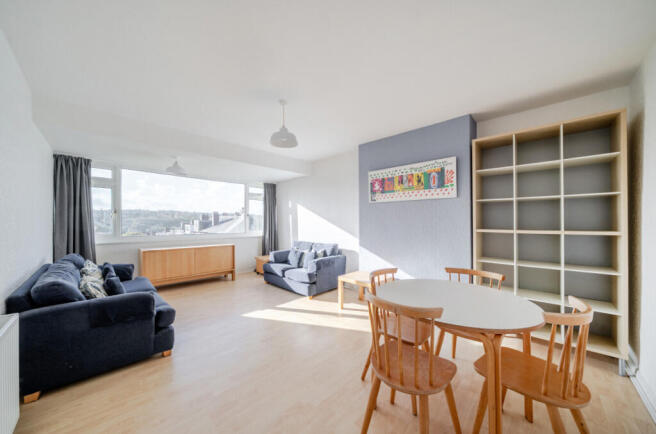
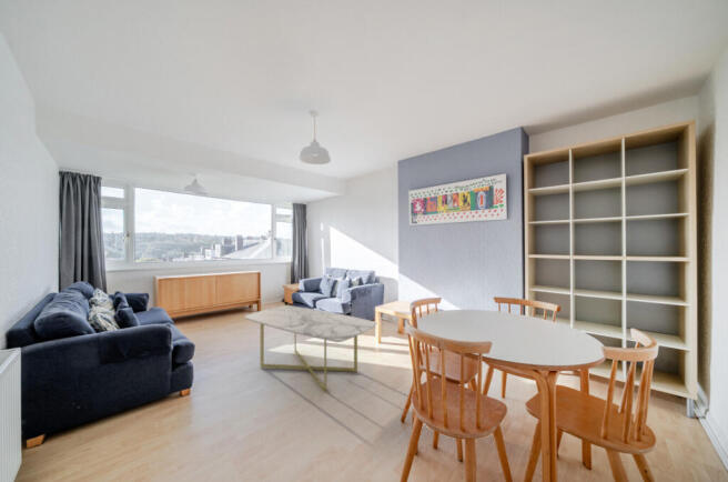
+ coffee table (307, 335)
